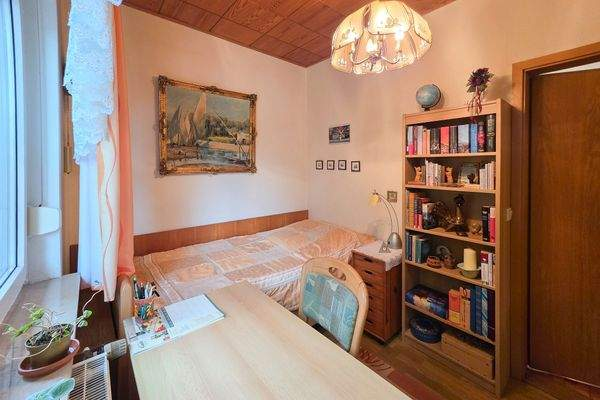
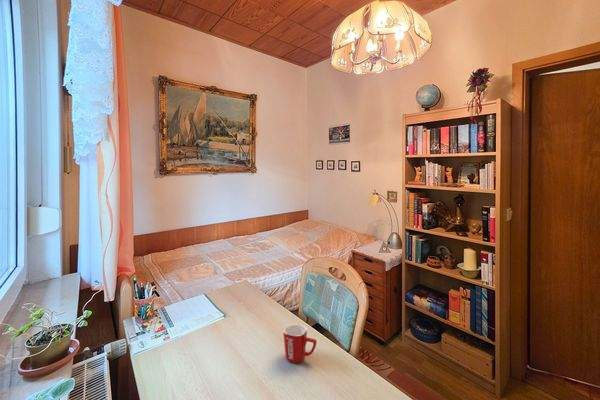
+ mug (300, 344)
